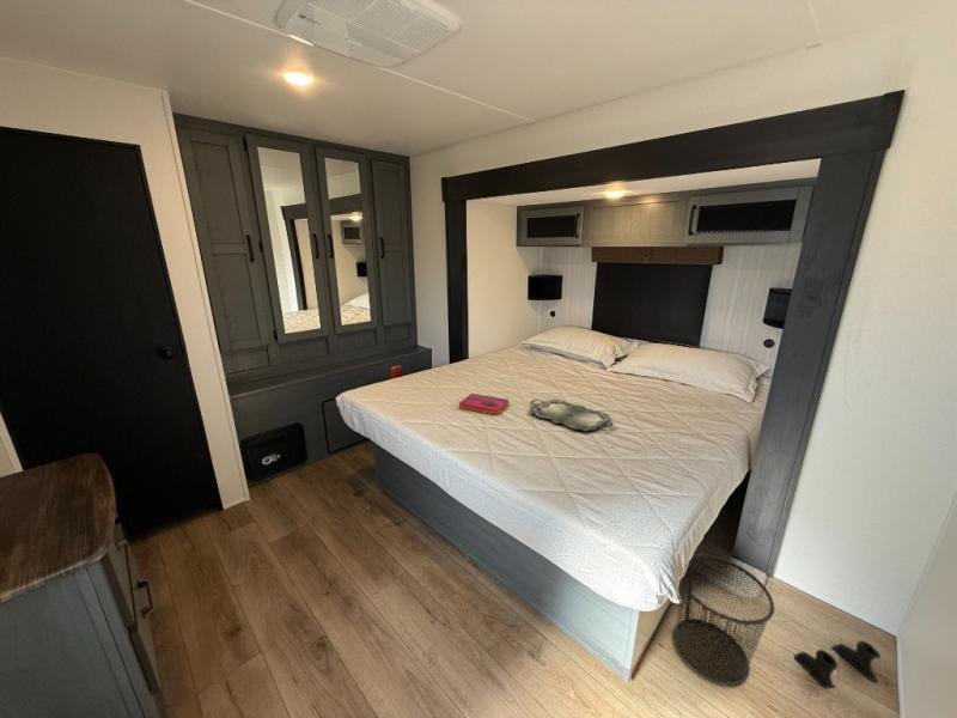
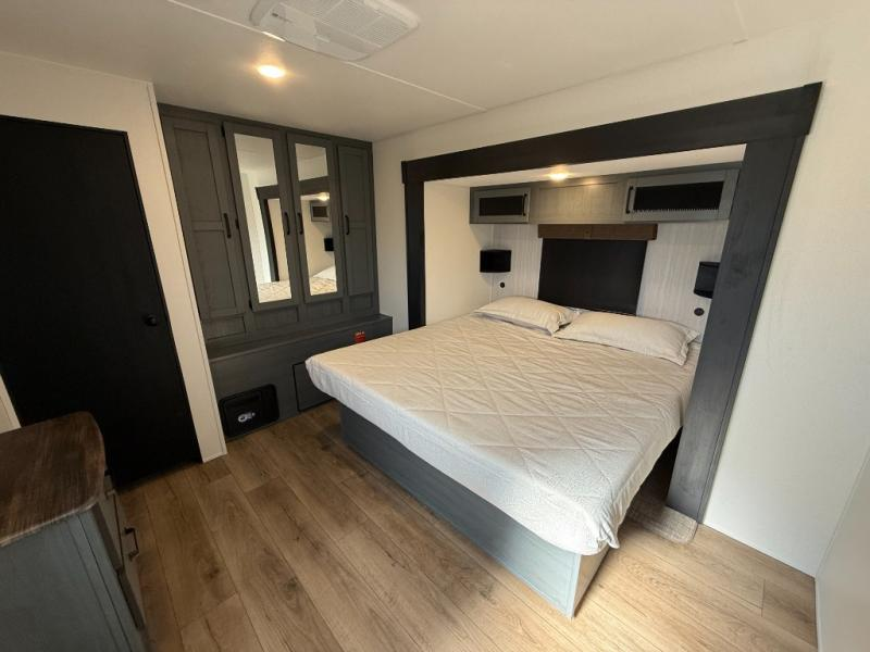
- boots (840, 653)
- hardback book (483, 403)
- waste bin (715, 617)
- serving tray (568, 413)
